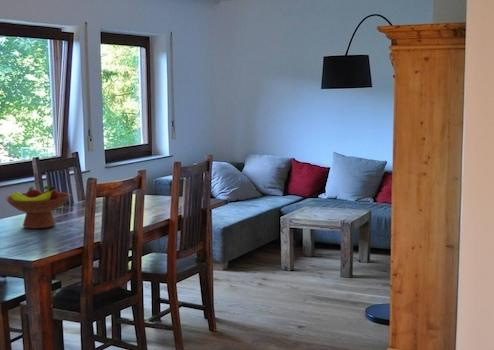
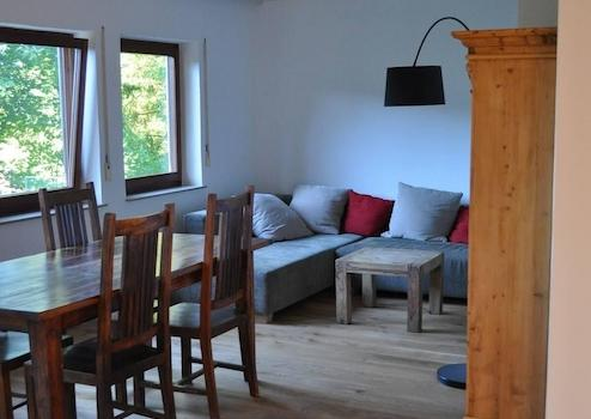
- fruit bowl (38, 205)
